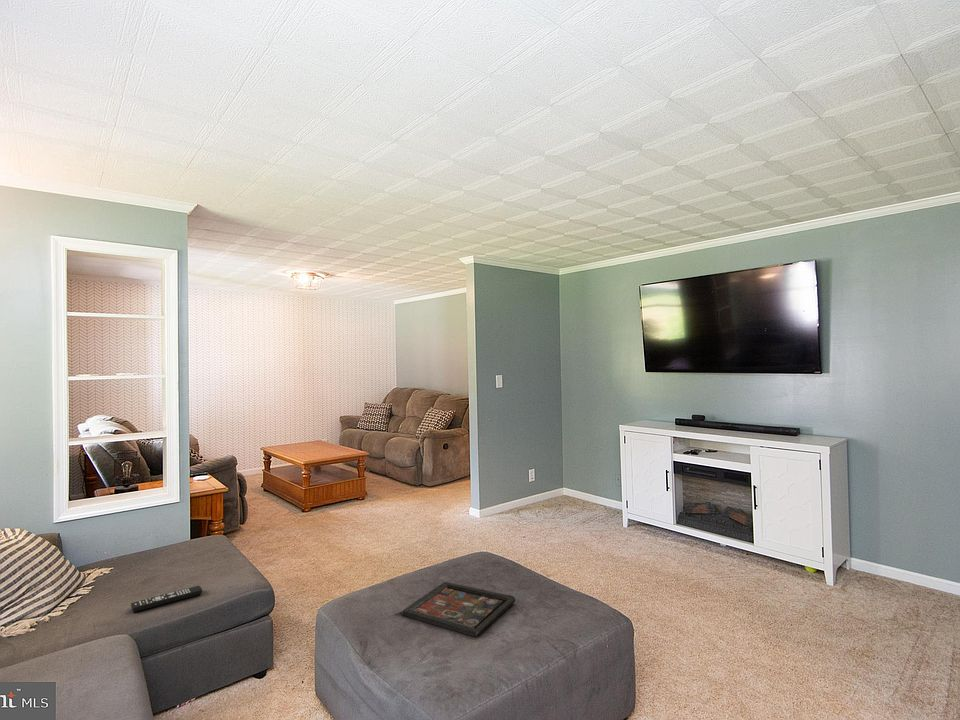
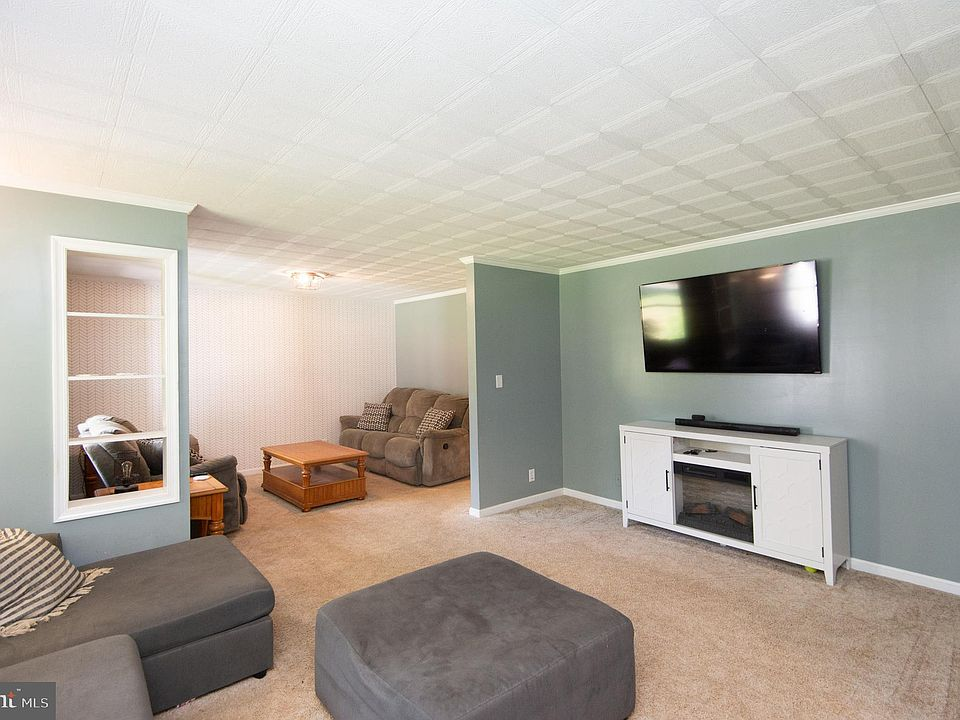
- decorative tray (459, 606)
- remote control (167, 598)
